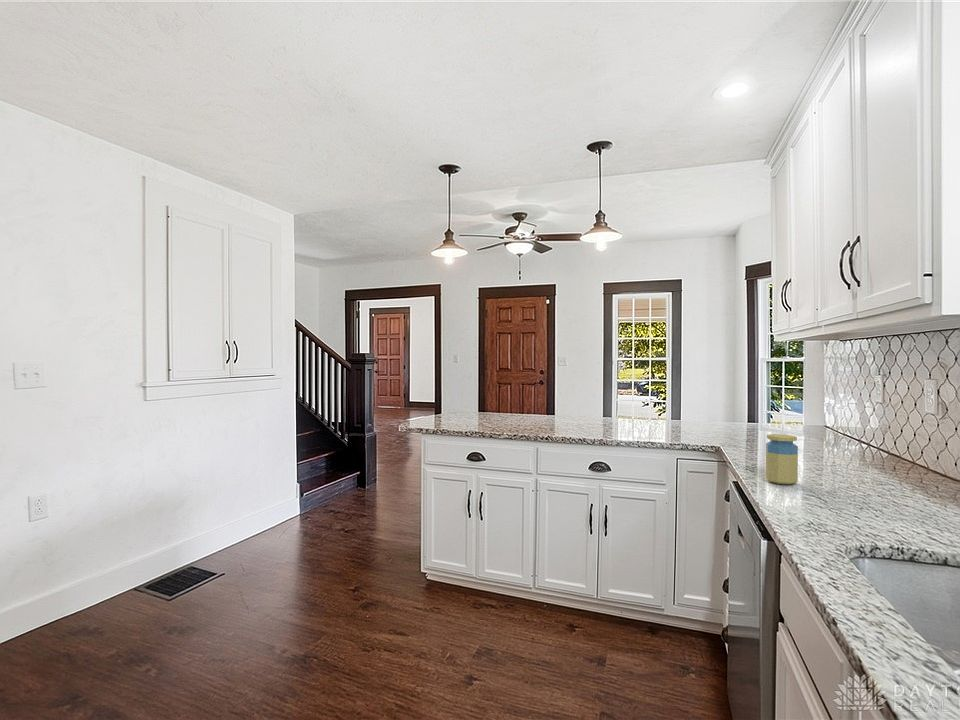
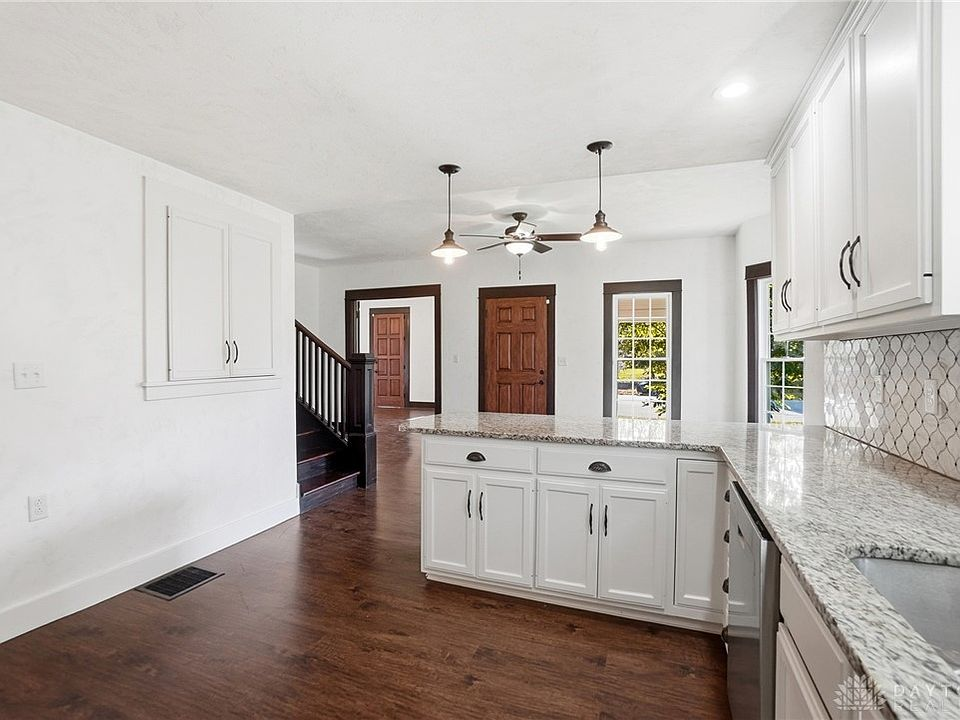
- jar (781, 458)
